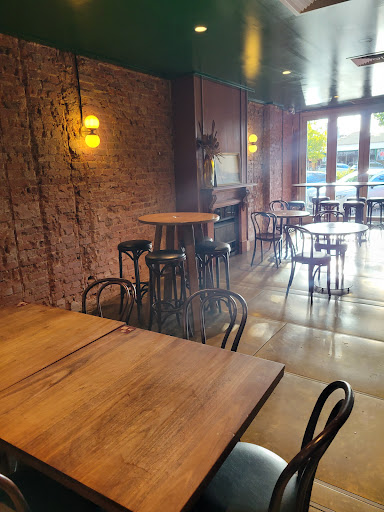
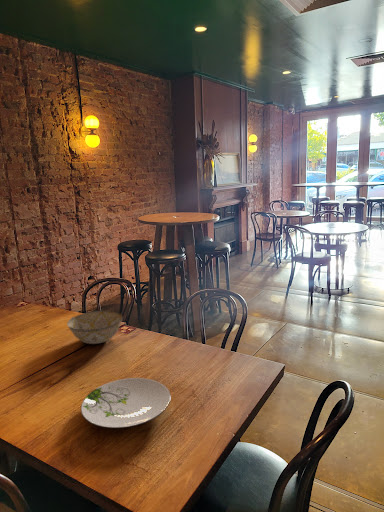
+ ceramic bowl (96, 329)
+ plate (126, 405)
